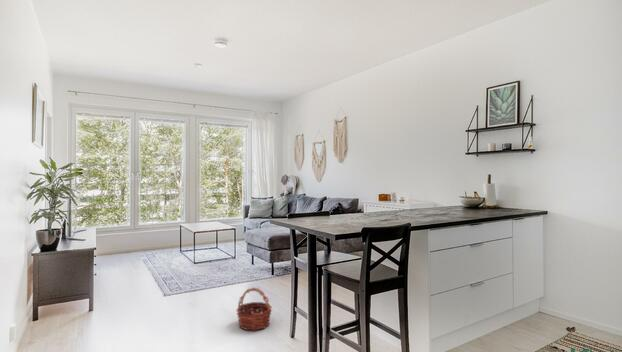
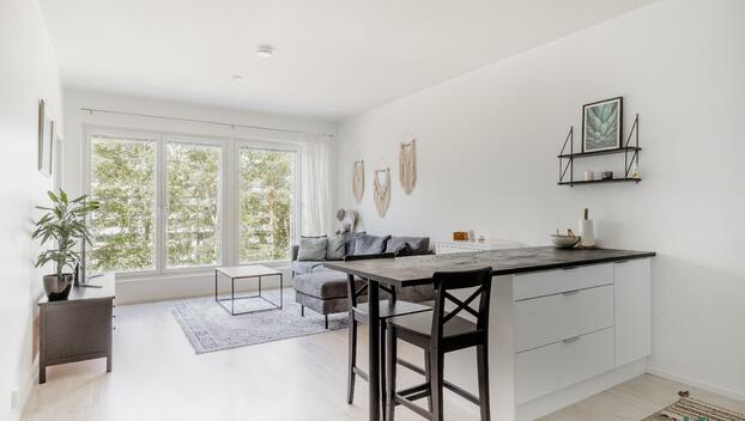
- basket (254, 306)
